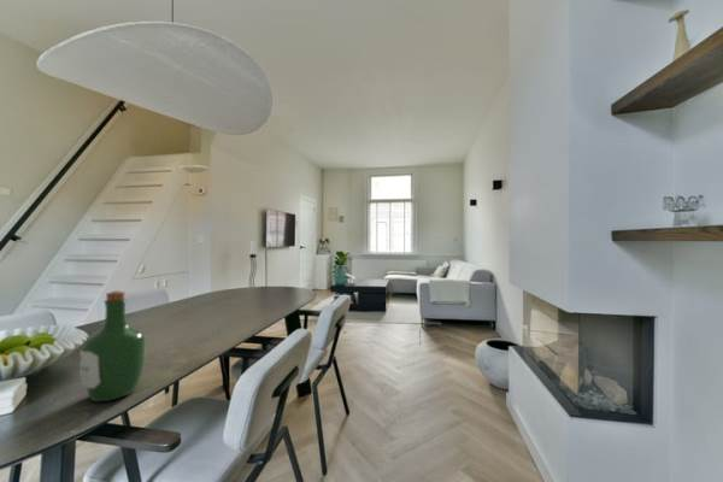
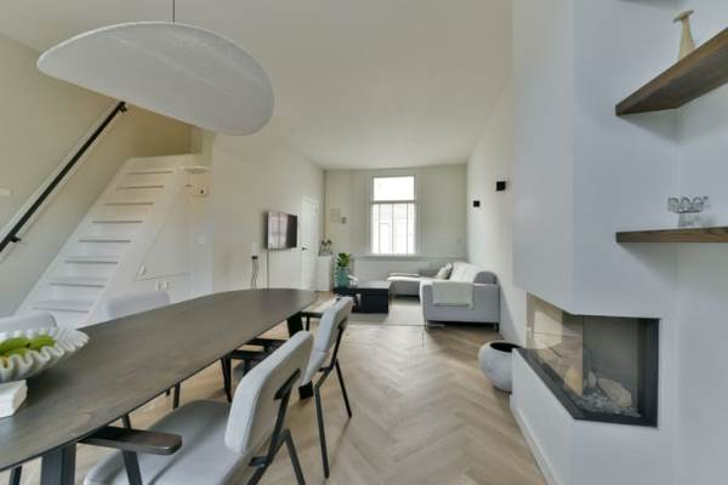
- wine bottle (114, 341)
